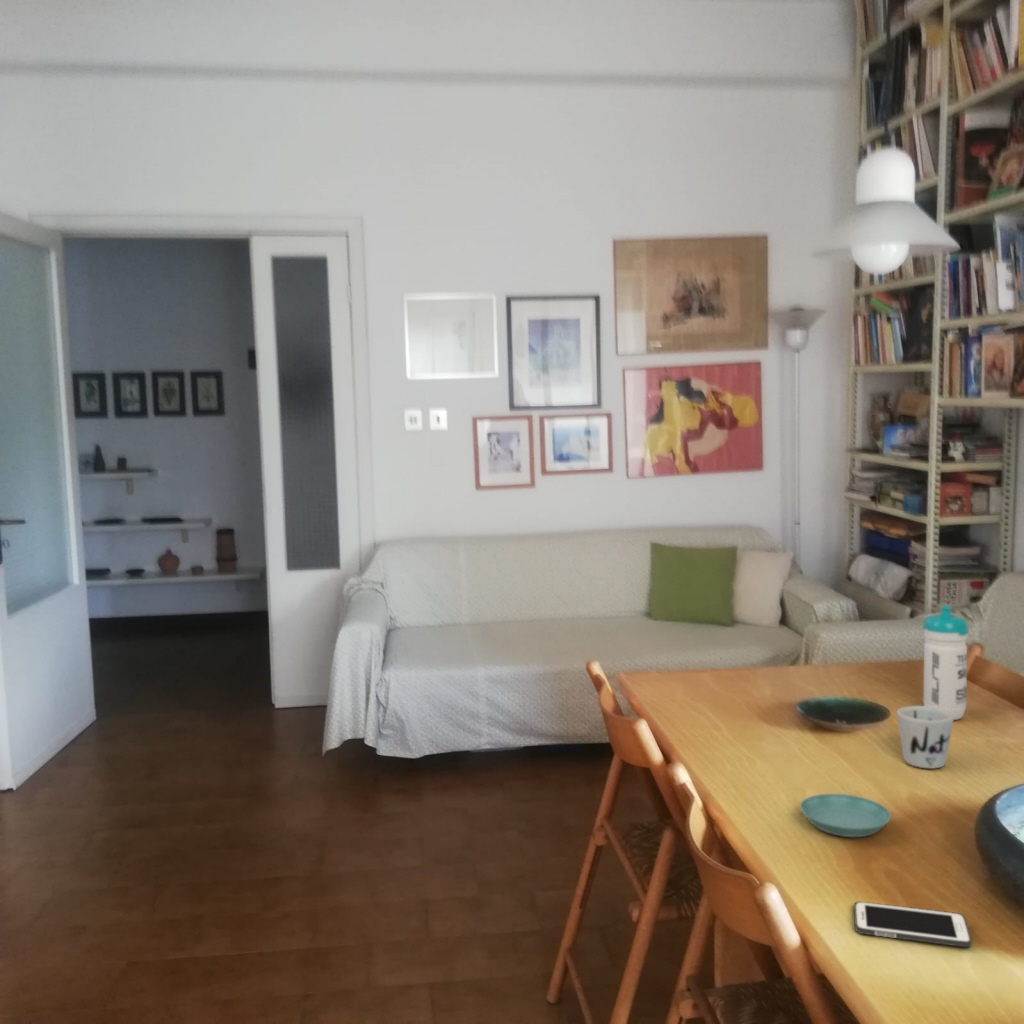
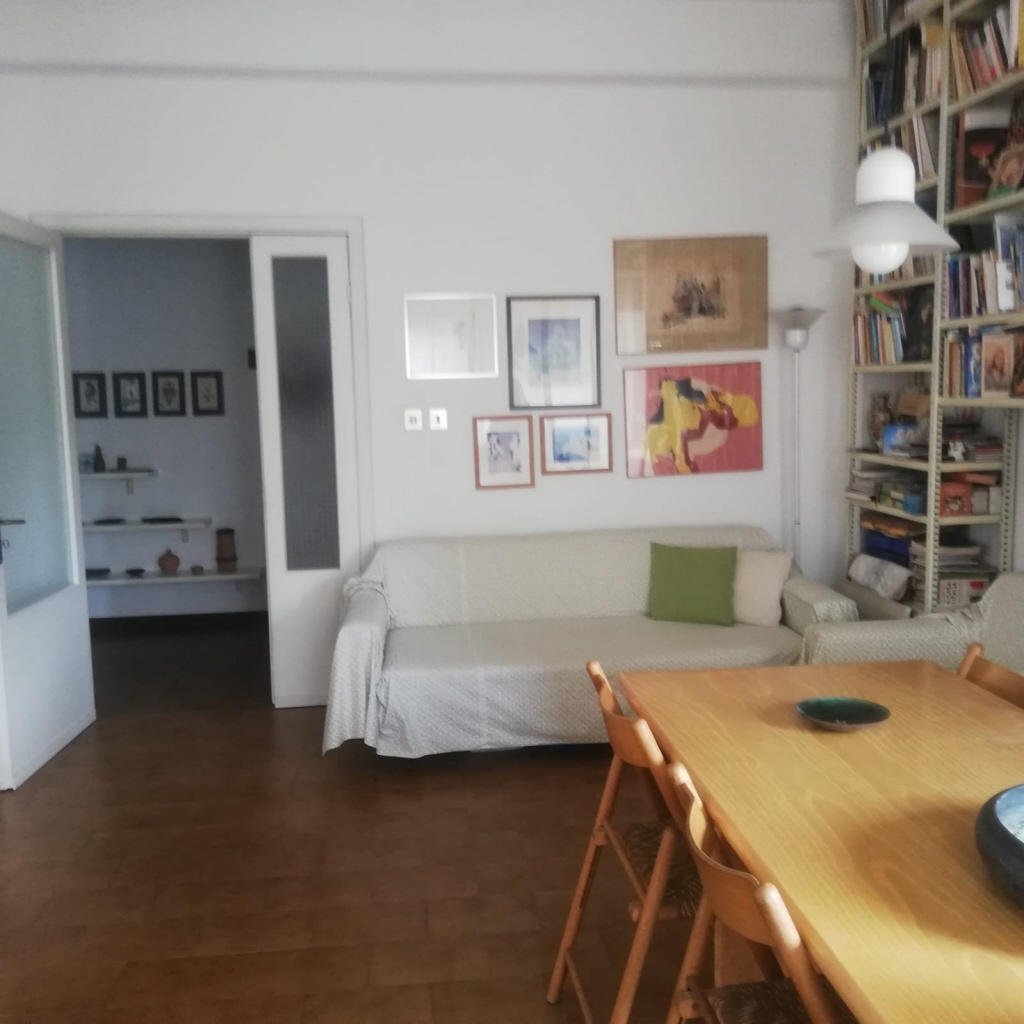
- cell phone (910, 923)
- saucer (844, 817)
- water bottle (945, 660)
- mug (920, 733)
